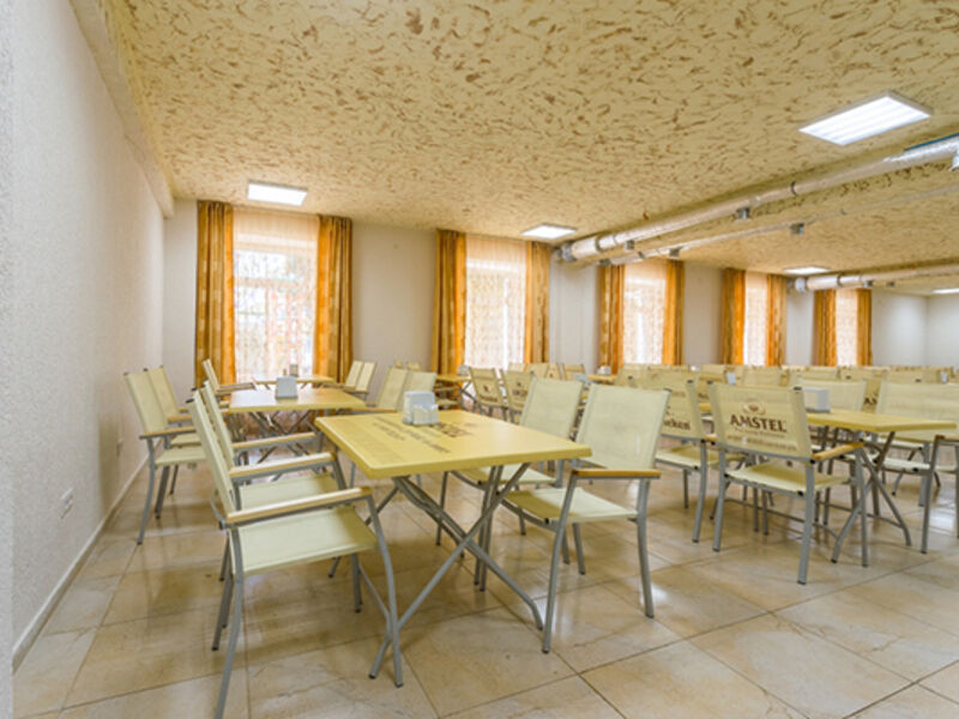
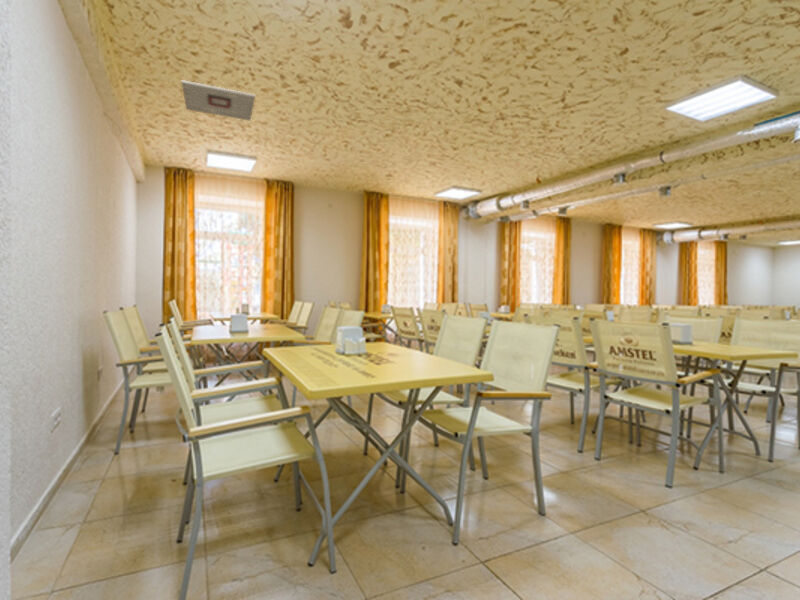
+ ceiling vent (219, 102)
